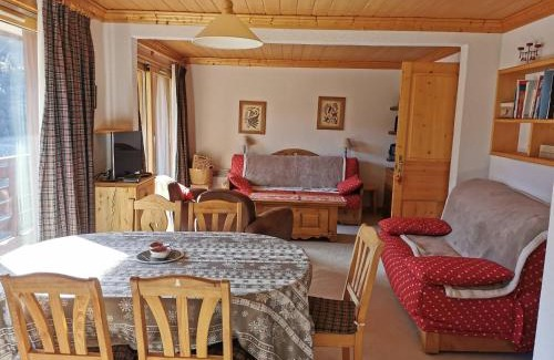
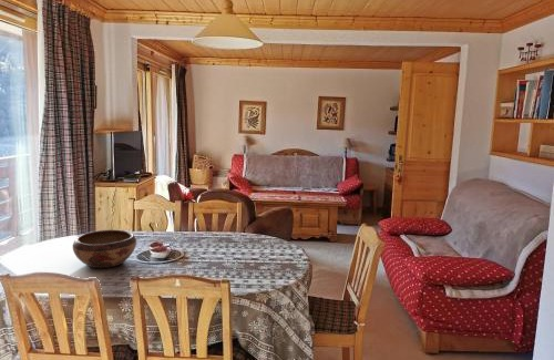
+ decorative bowl (105, 249)
